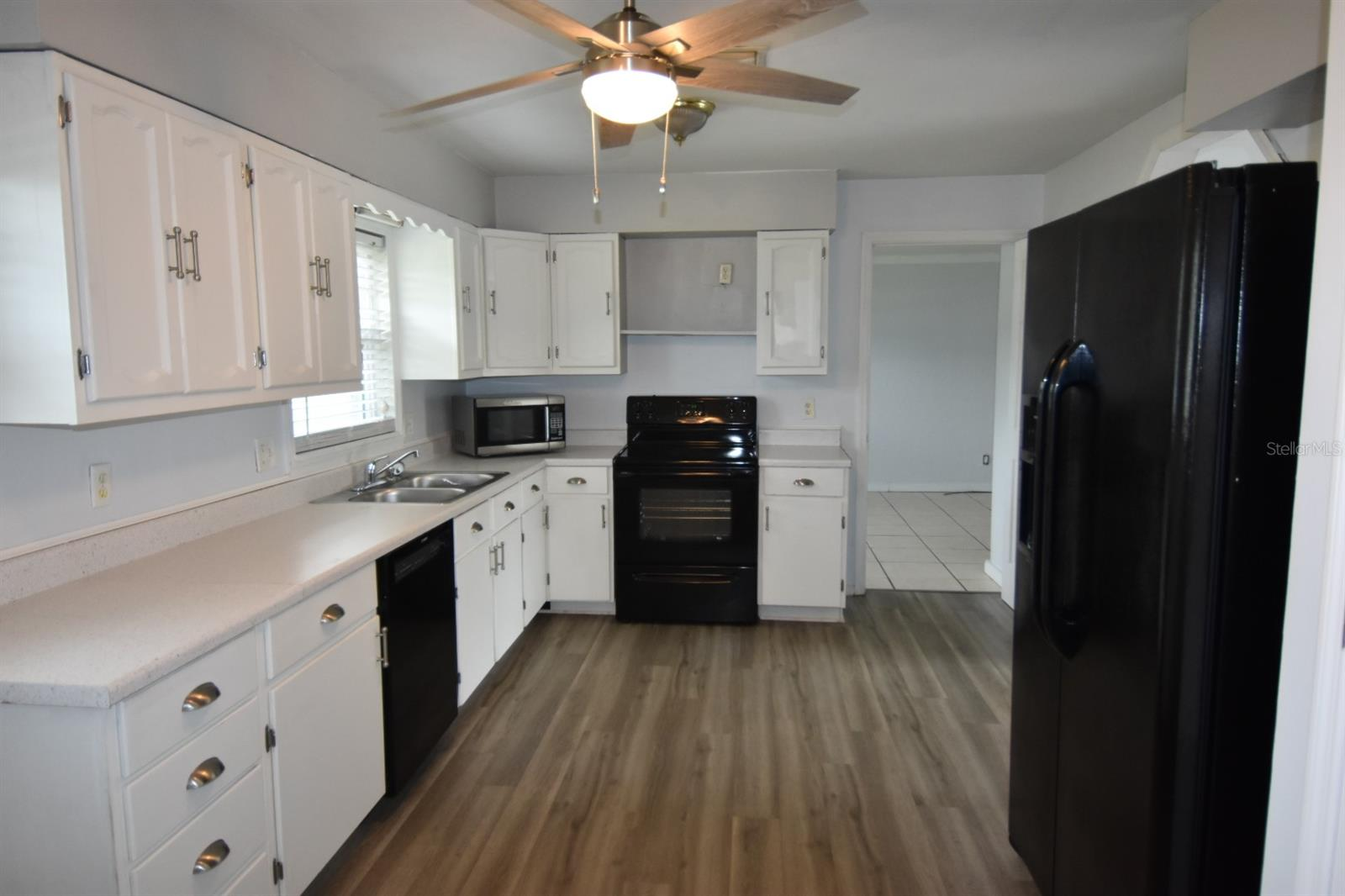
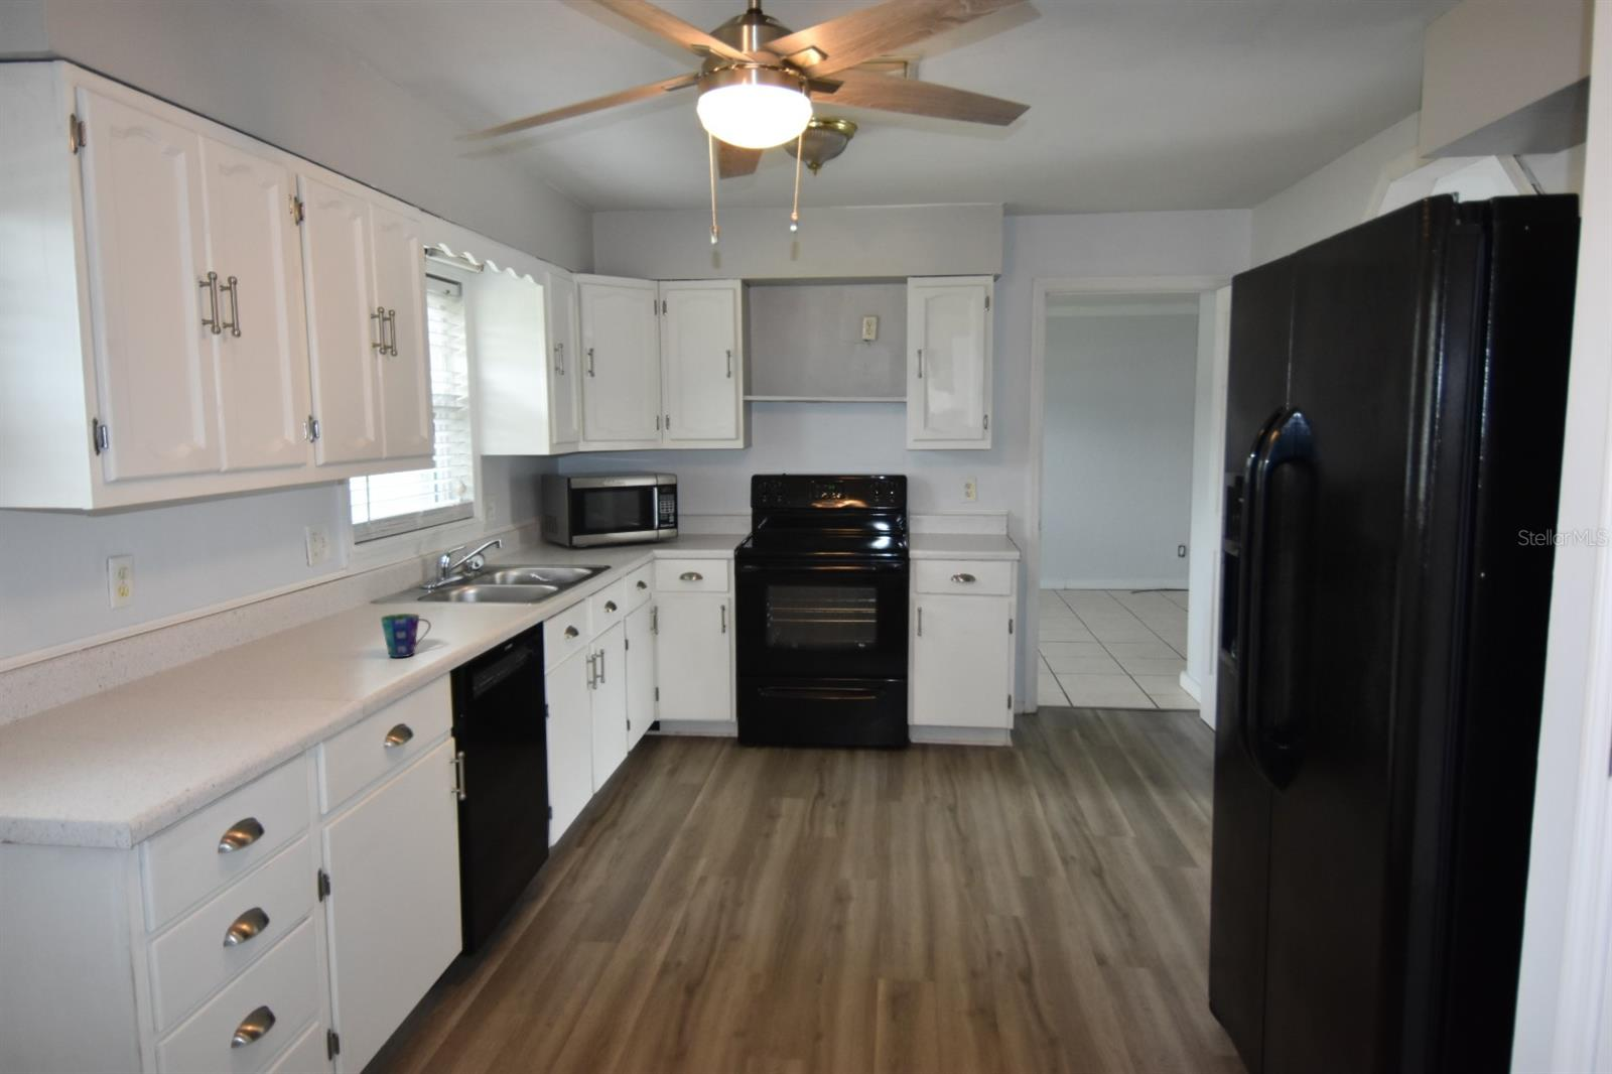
+ cup (406, 635)
